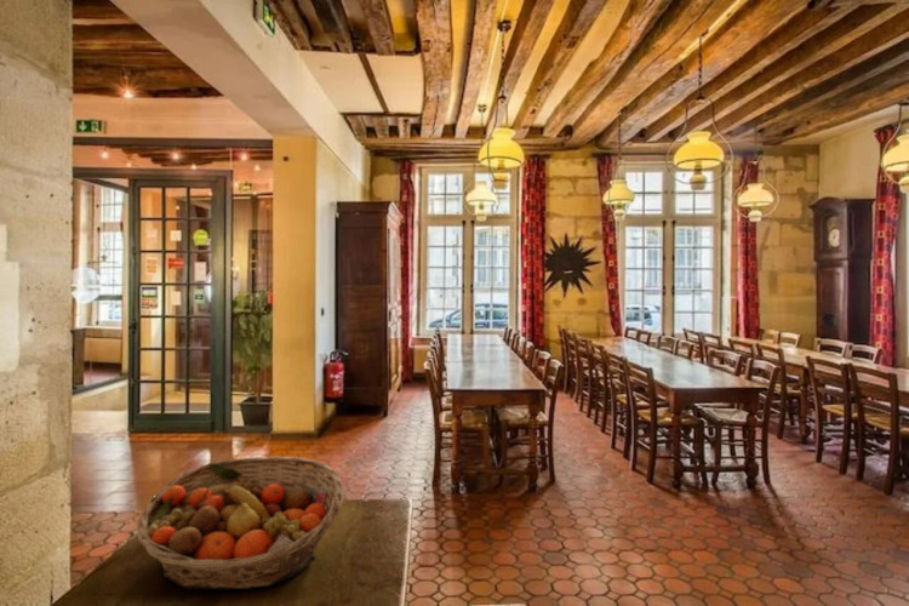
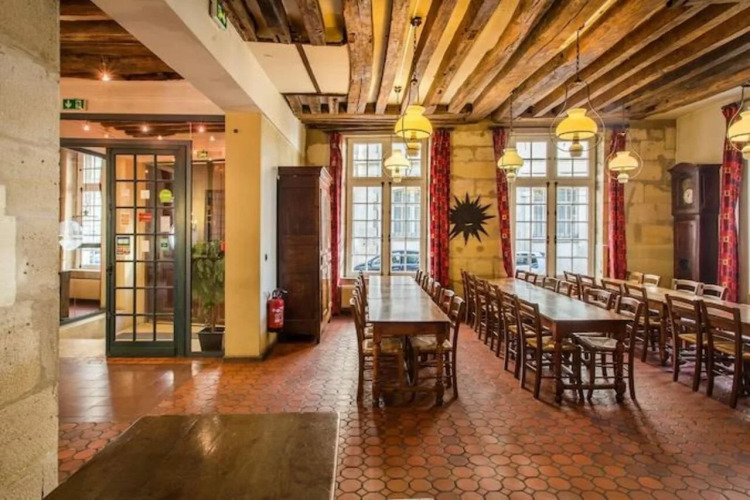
- fruit basket (245, 518)
